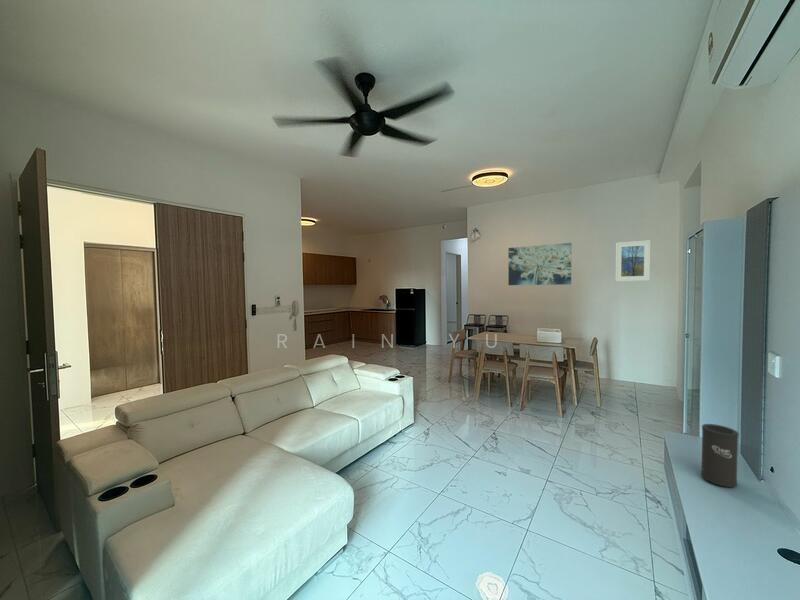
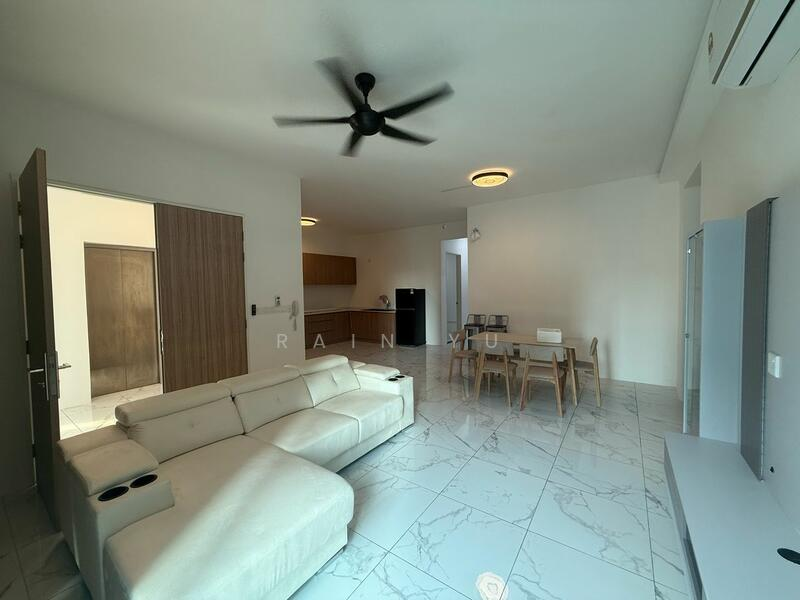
- speaker (719, 454)
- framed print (632, 261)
- wall art (538, 265)
